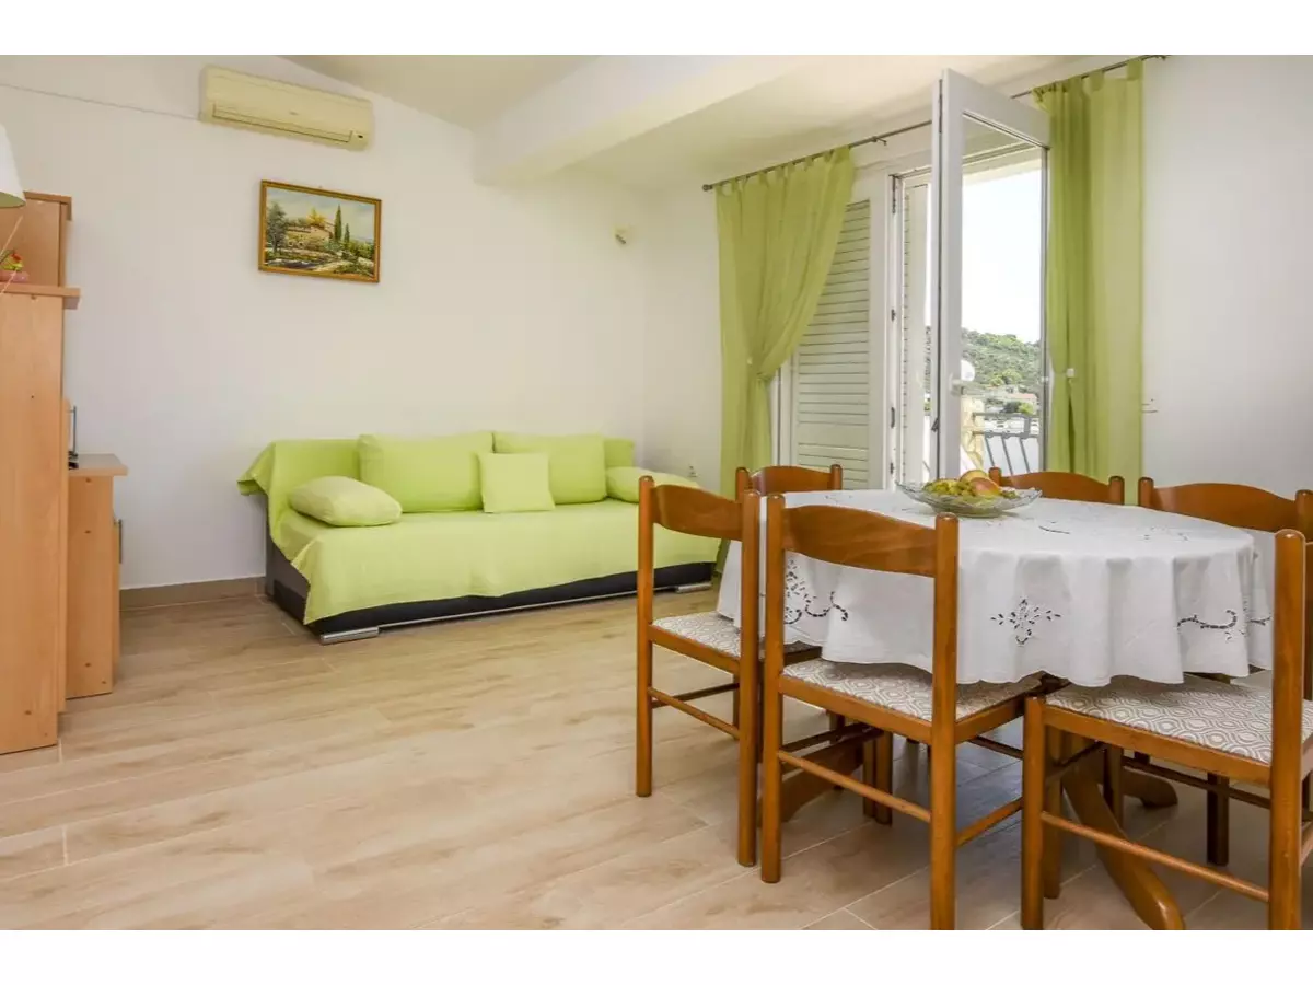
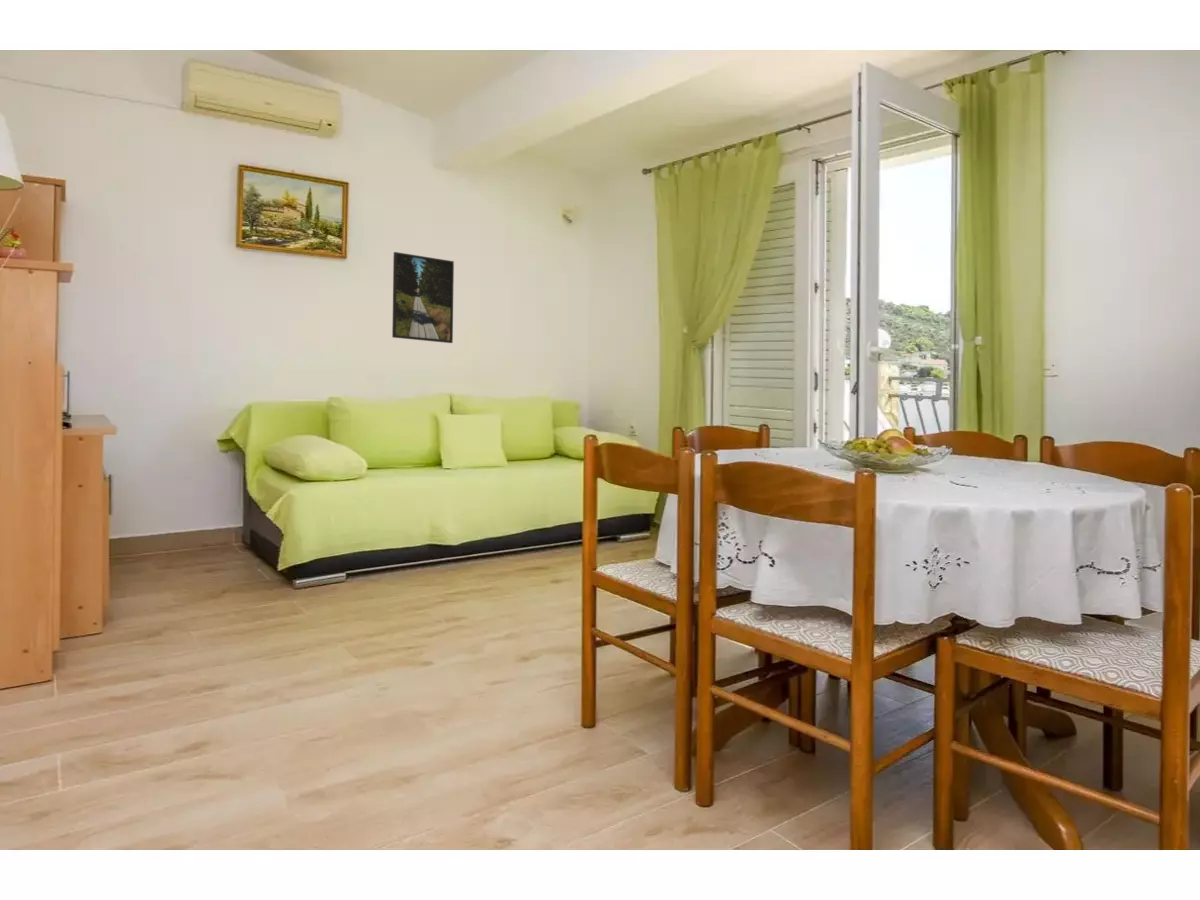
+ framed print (423, 298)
